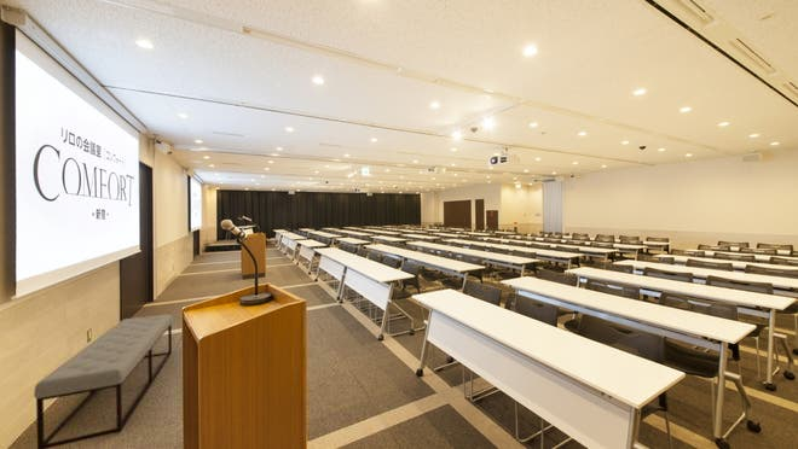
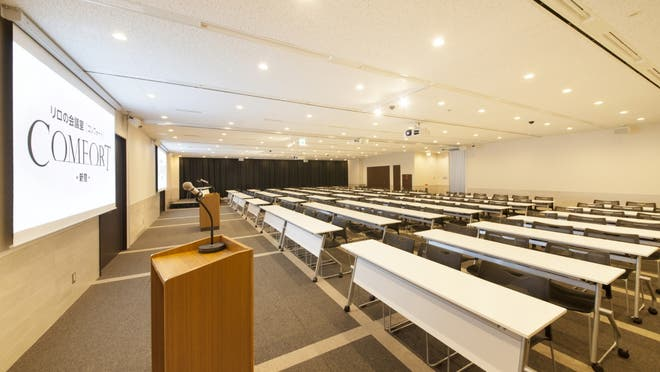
- bench (121, 363)
